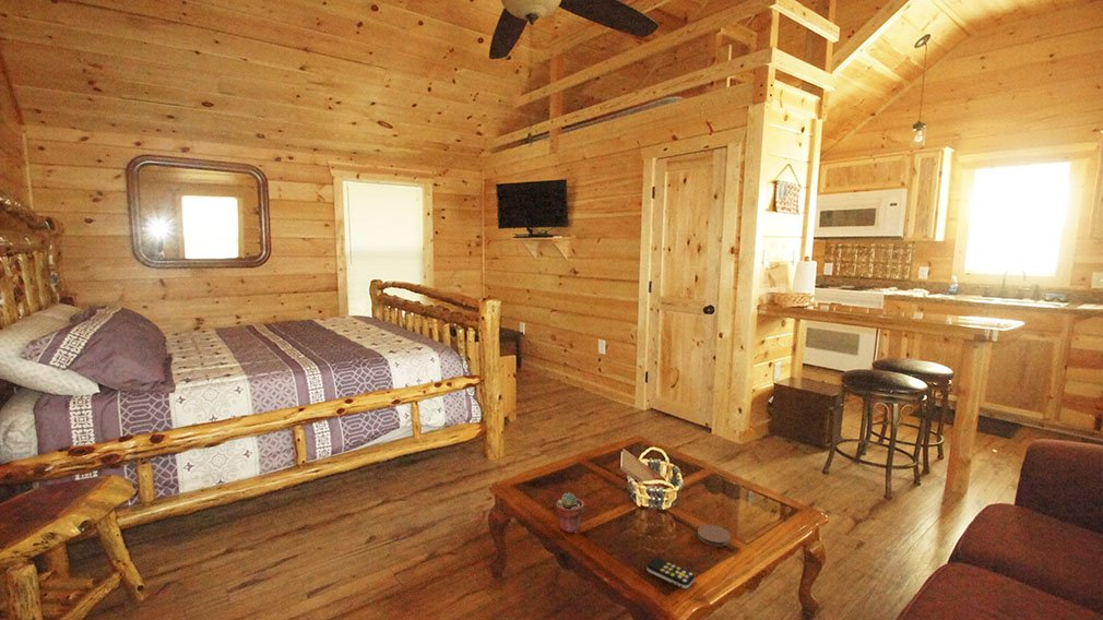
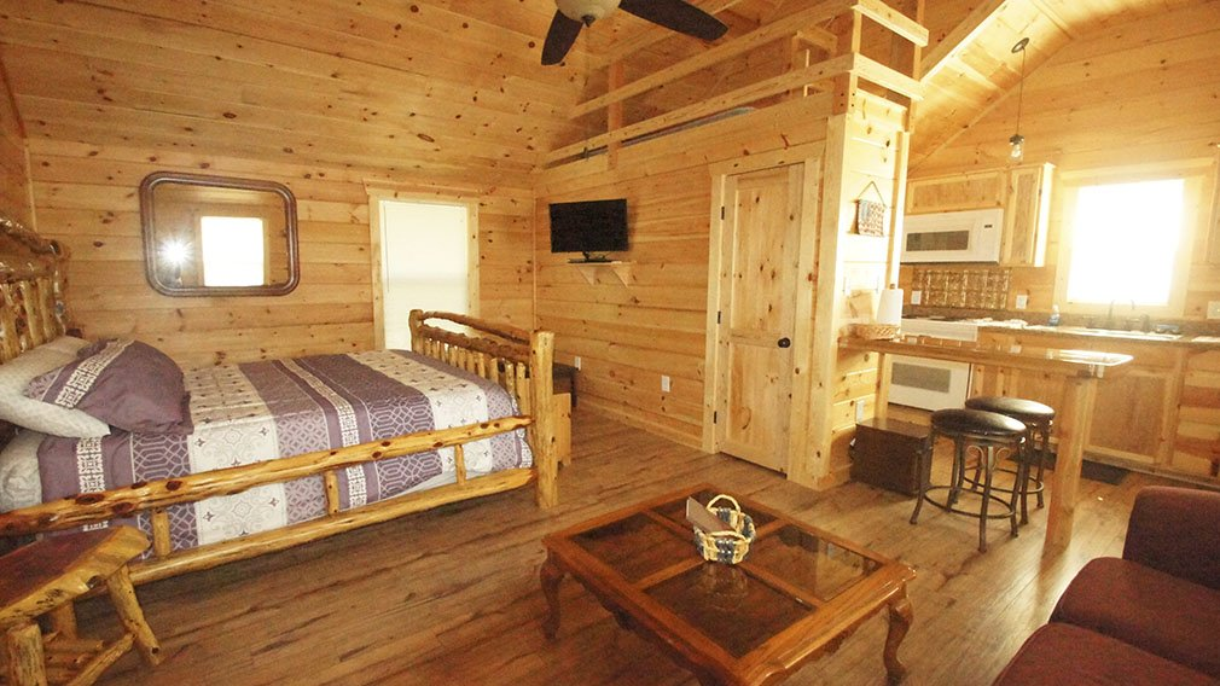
- coaster (713, 535)
- remote control (669, 572)
- potted succulent (569, 510)
